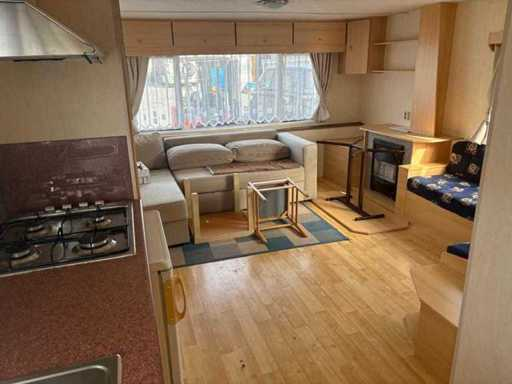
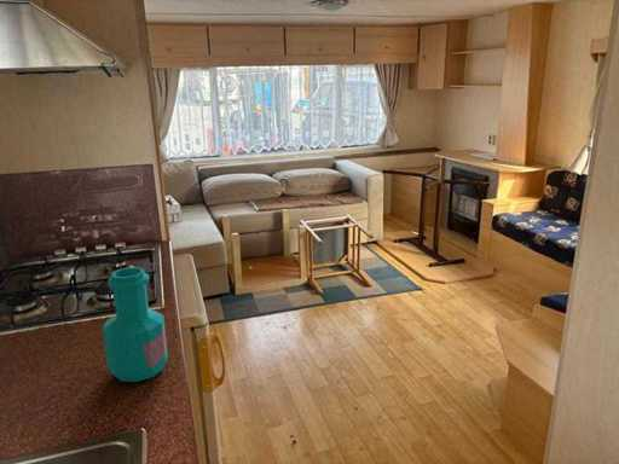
+ bottle (133, 321)
